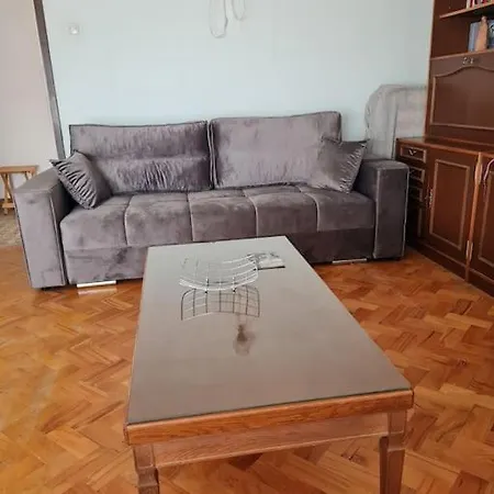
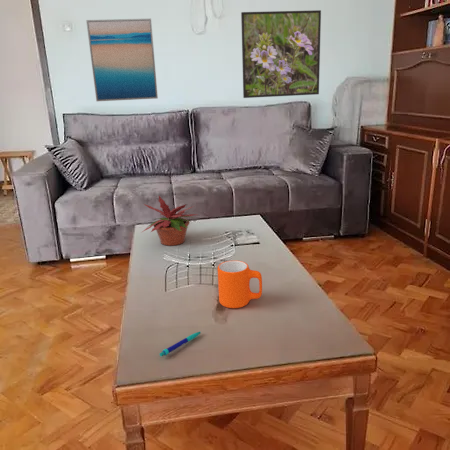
+ wall art (123, 60)
+ pen (182, 342)
+ mug (238, 283)
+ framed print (281, 54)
+ potted plant (170, 217)
